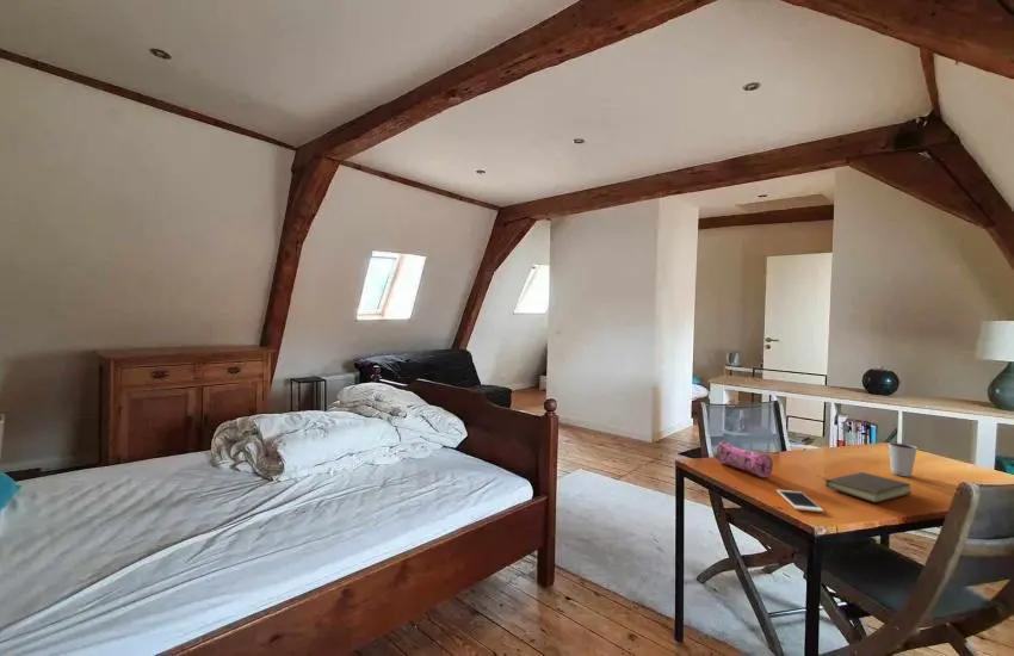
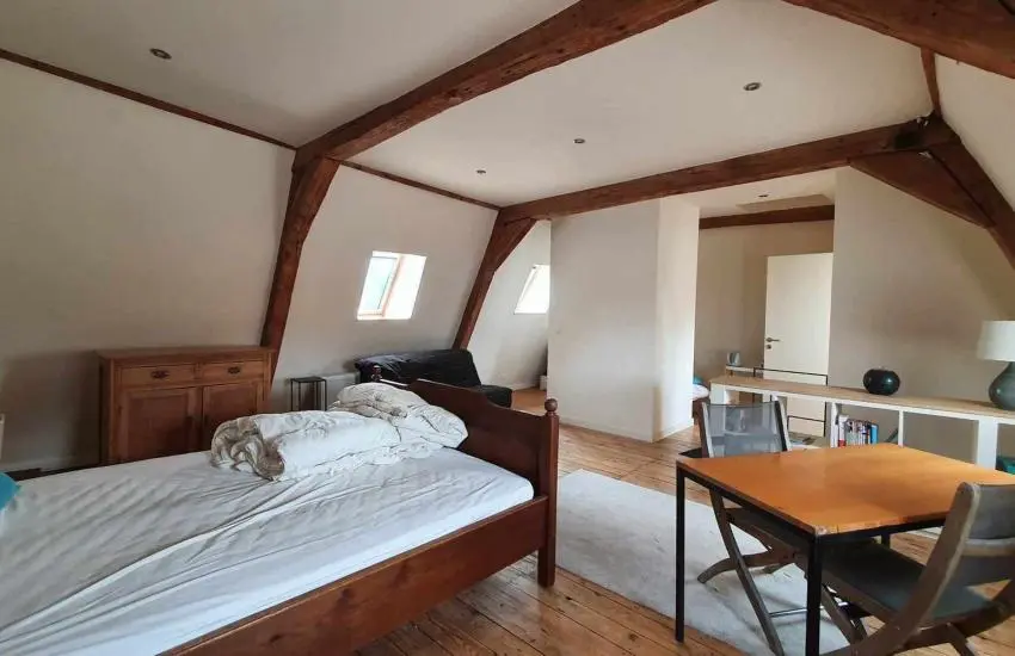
- dixie cup (902, 459)
- pencil case (742, 458)
- book (859, 483)
- cell phone (798, 500)
